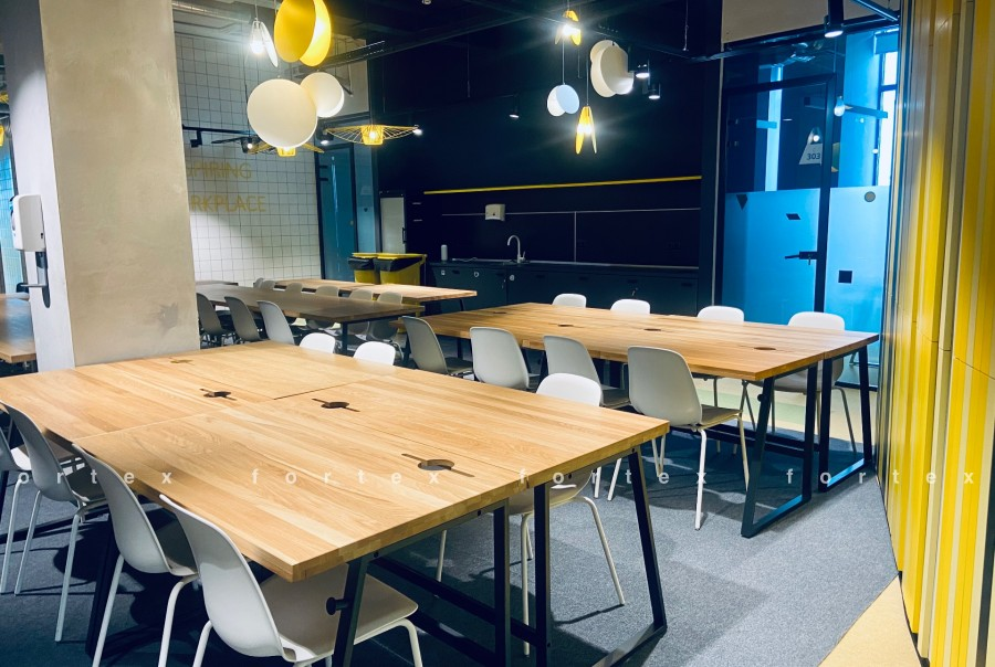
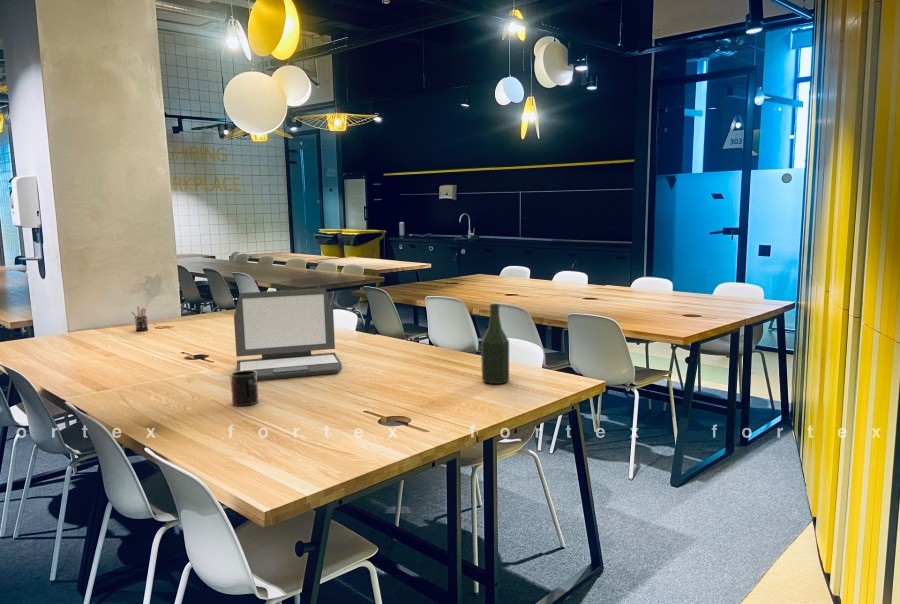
+ laptop (287, 332)
+ pen holder (139, 318)
+ bottle (495, 343)
+ mug (246, 388)
